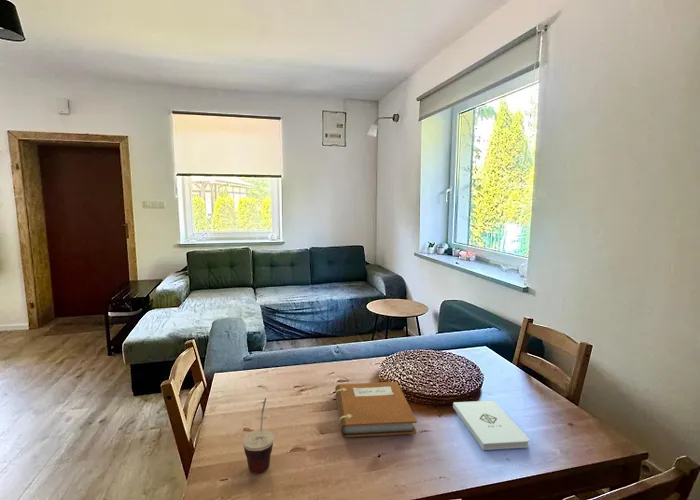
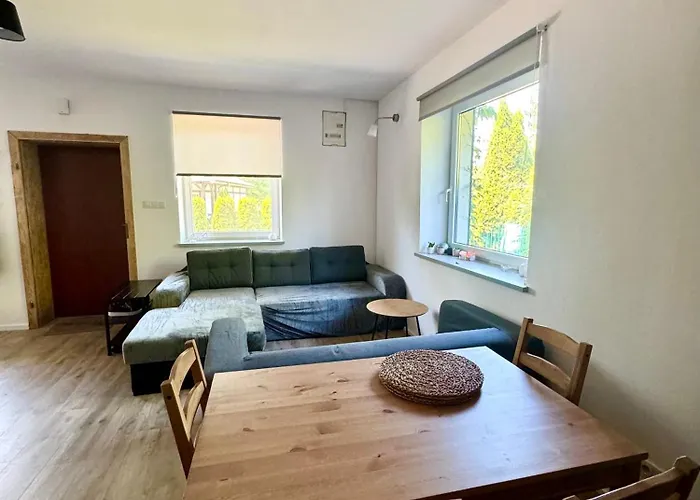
- notebook (371, 405)
- notepad (488, 422)
- cup (260, 435)
